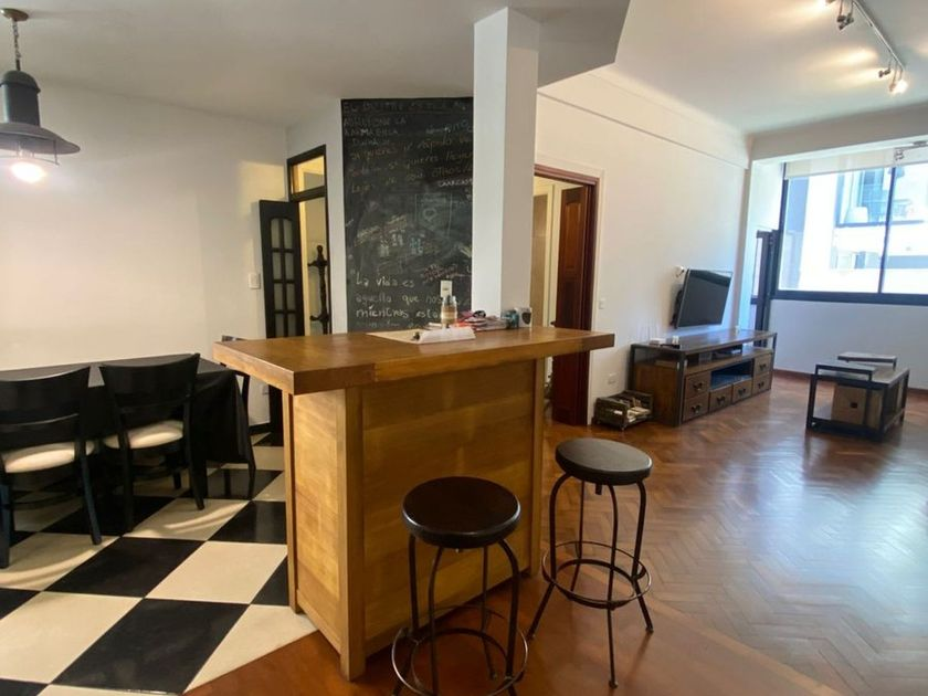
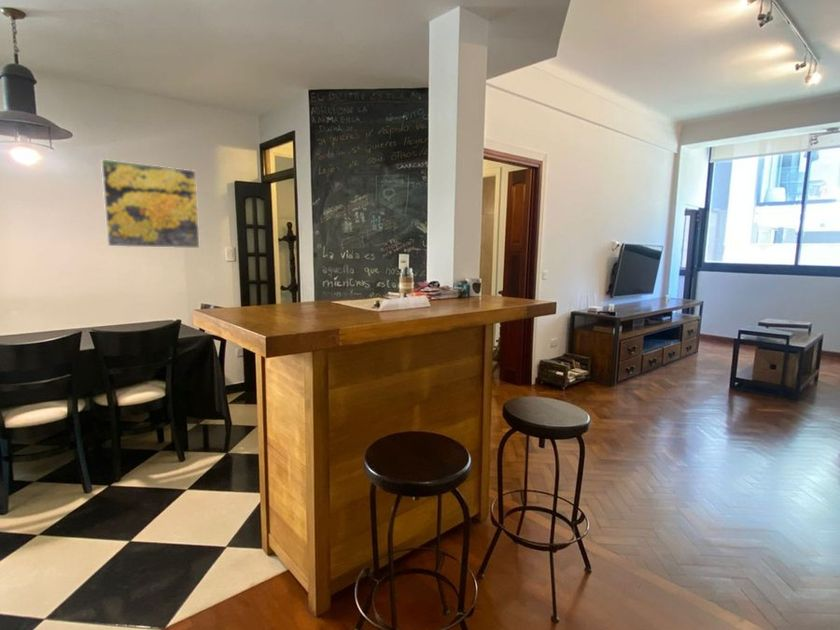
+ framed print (153, 206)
